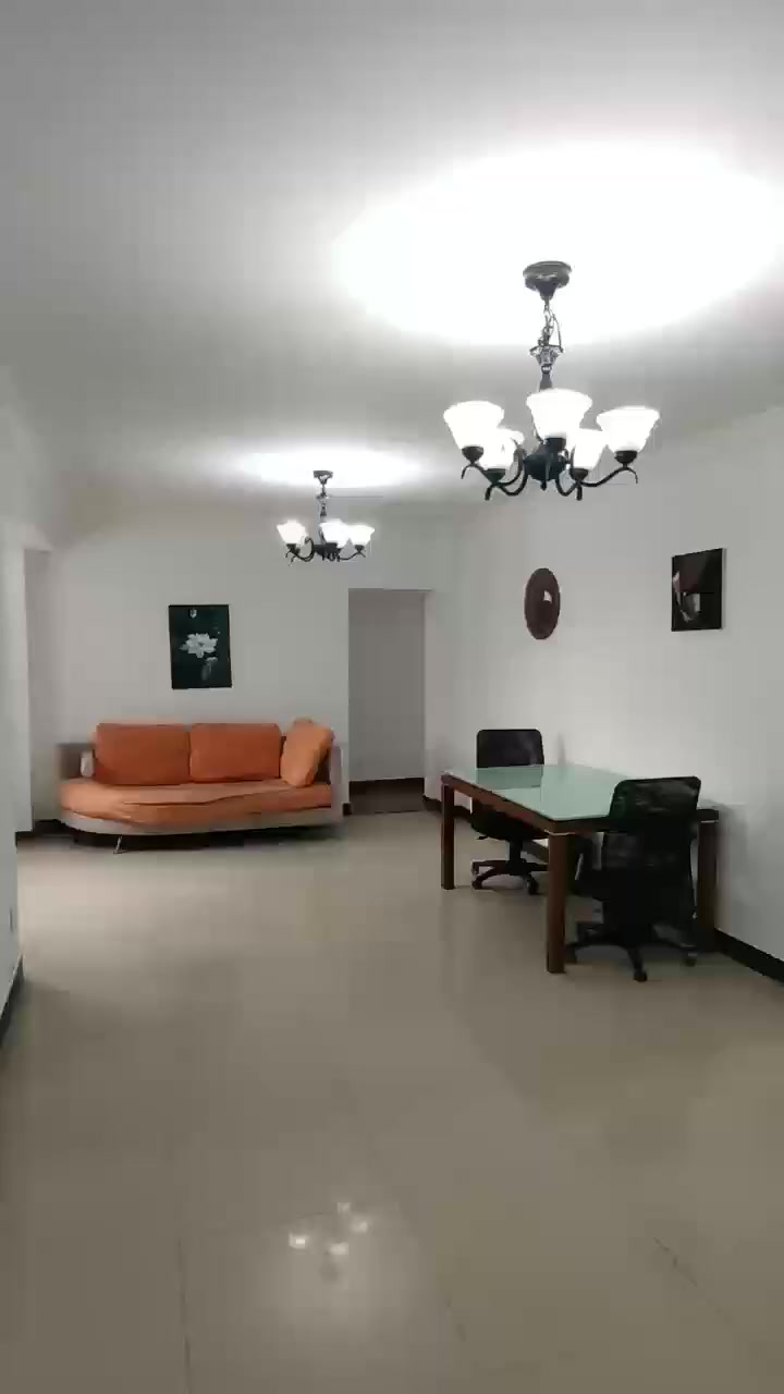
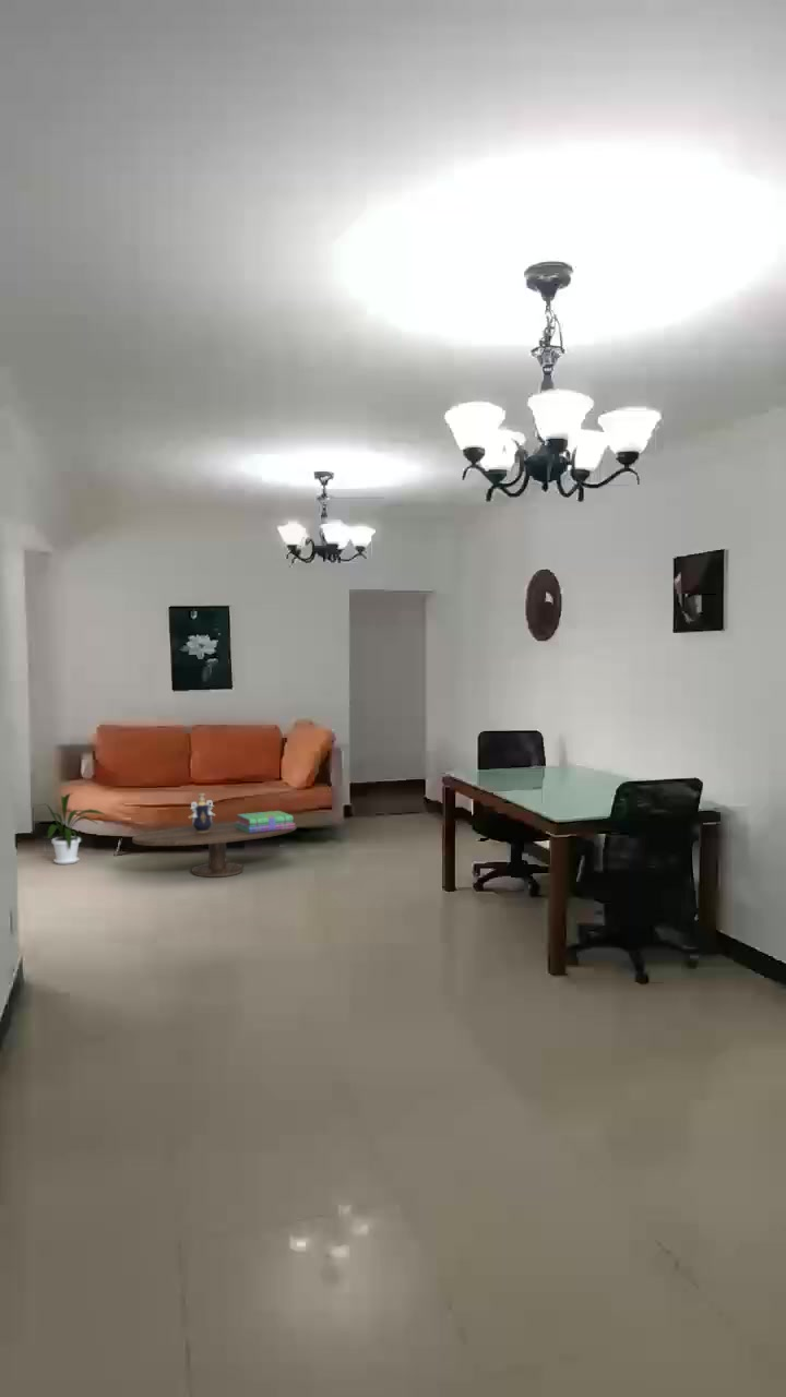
+ house plant (68, 826)
+ coffee table (217, 850)
+ decorative vase (202, 811)
+ stack of books (264, 821)
